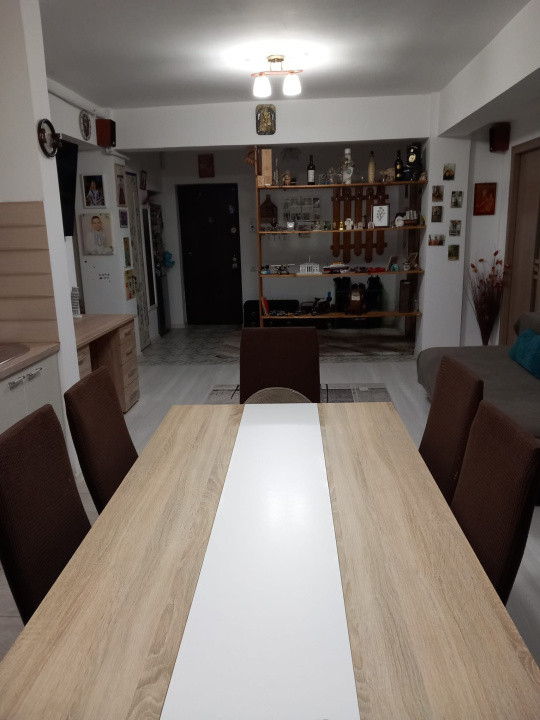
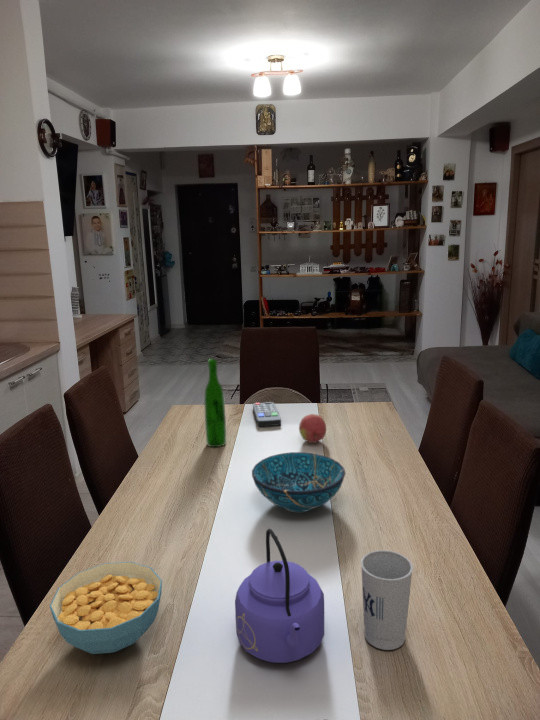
+ kettle (281, 599)
+ wine bottle (214, 402)
+ cup (385, 600)
+ cereal bowl (110, 615)
+ remote control (266, 413)
+ fruit (312, 428)
+ decorative bowl (298, 487)
